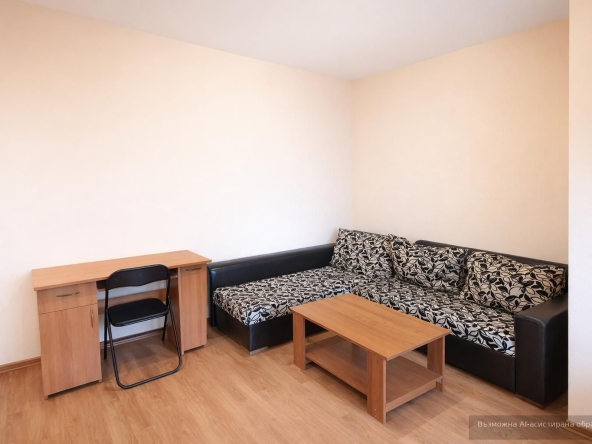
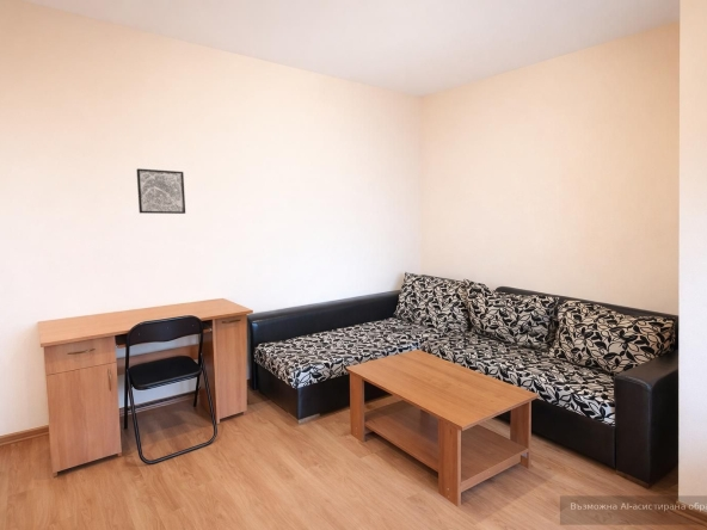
+ wall art (161, 191)
